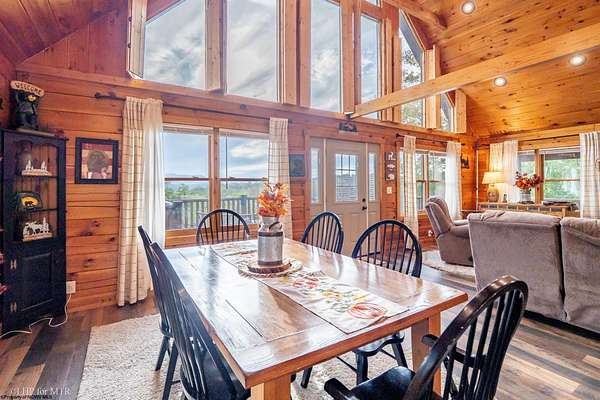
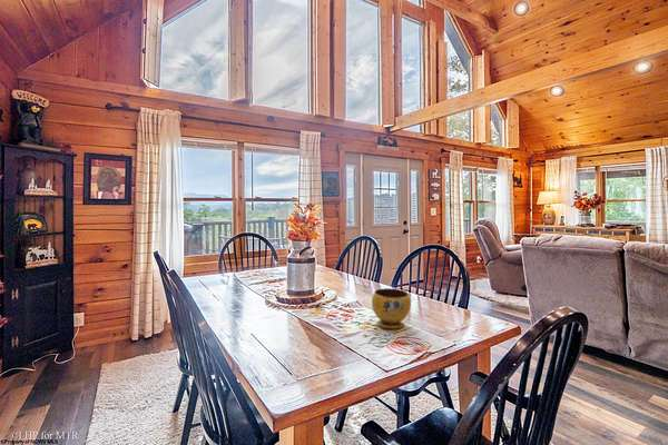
+ bowl (391, 307)
